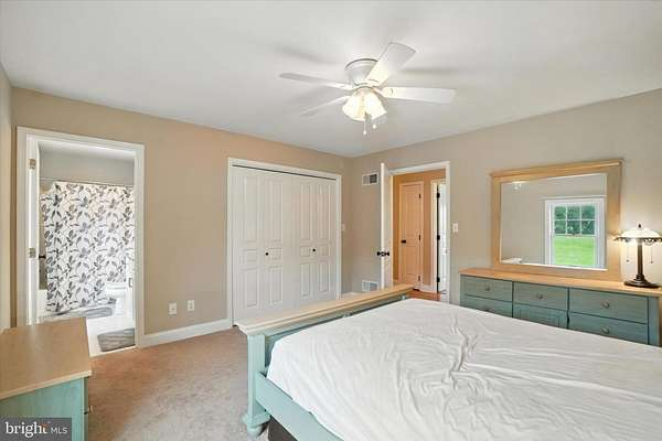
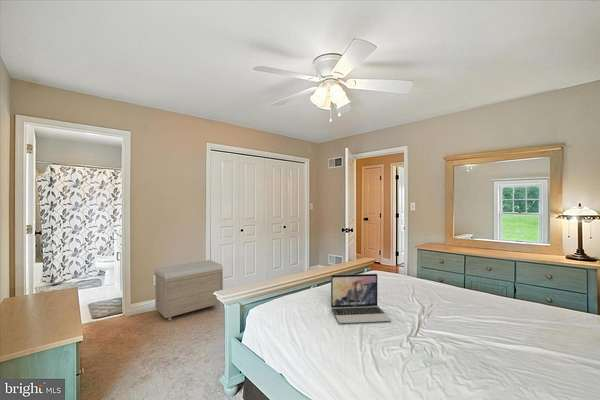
+ storage bench (189, 287)
+ laptop (359, 297)
